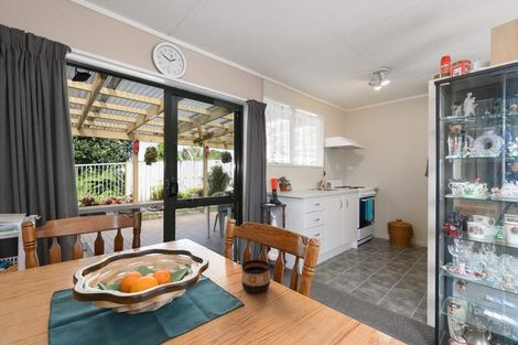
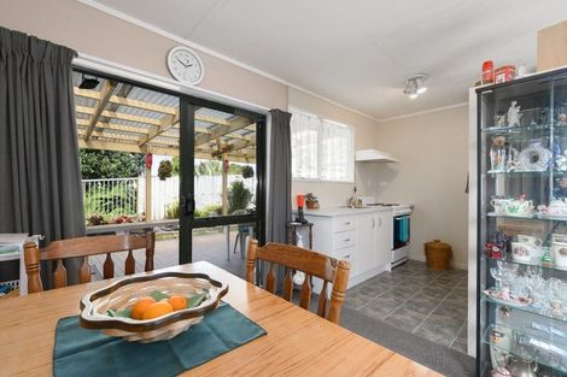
- cup (256, 276)
